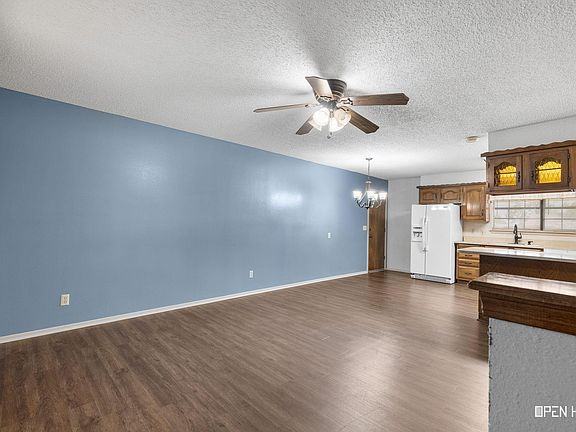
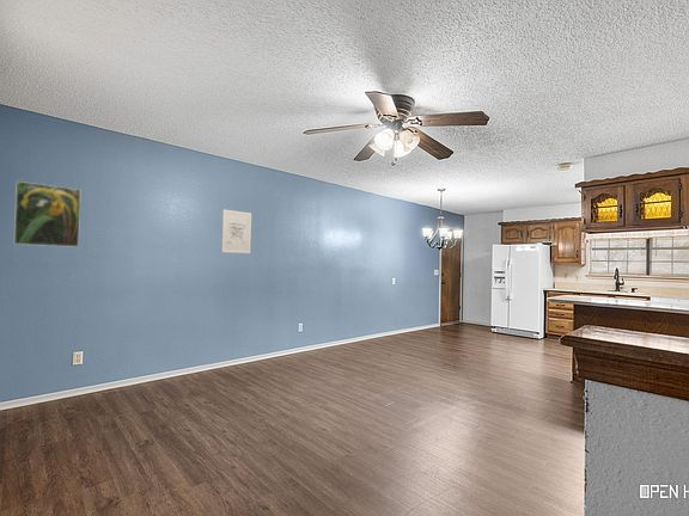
+ wall art (237, 232)
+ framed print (48, 215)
